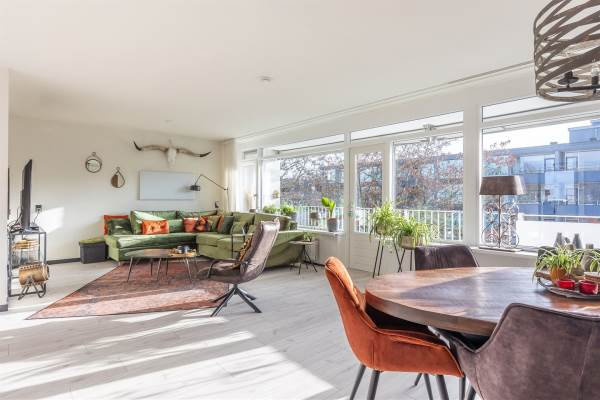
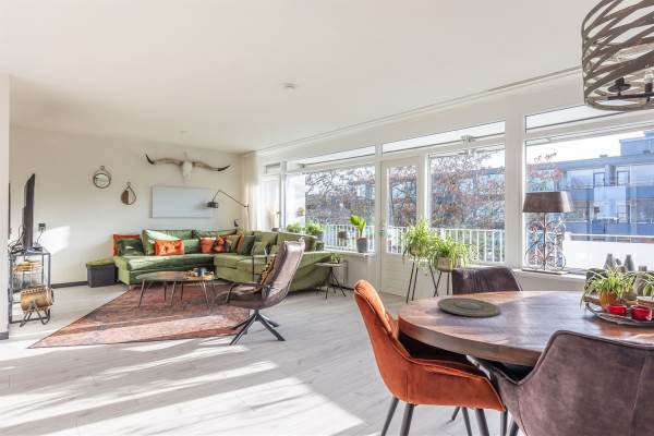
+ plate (468, 305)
